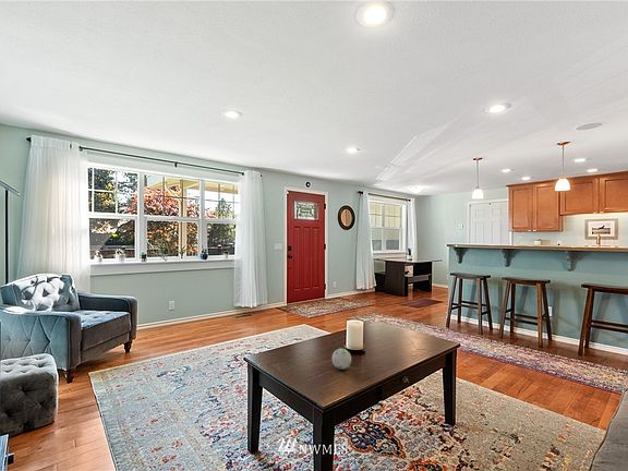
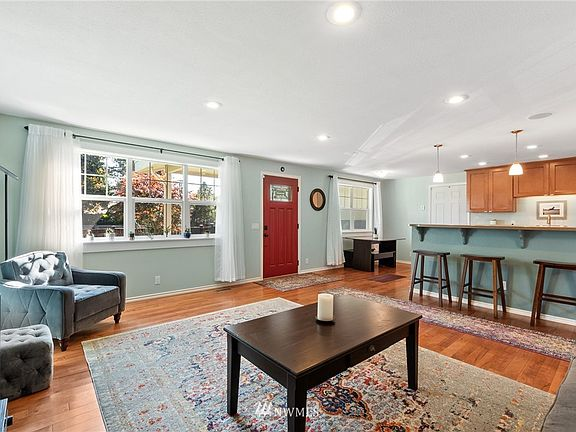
- decorative ball (341, 358)
